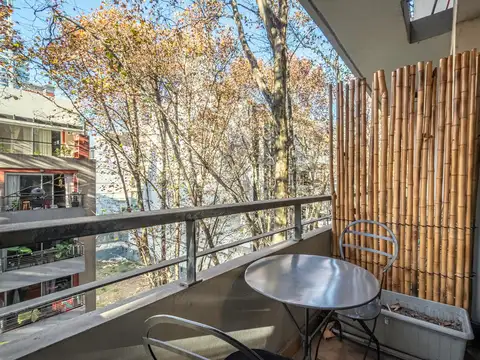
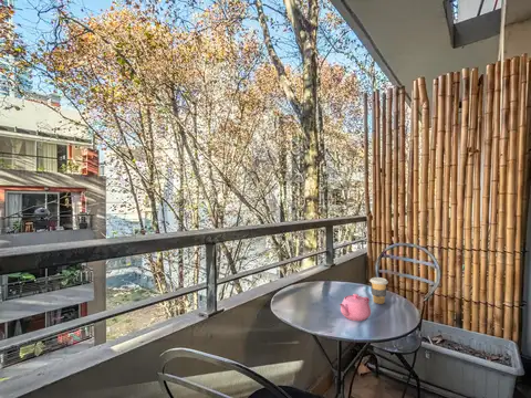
+ coffee cup (378, 290)
+ teapot (354, 305)
